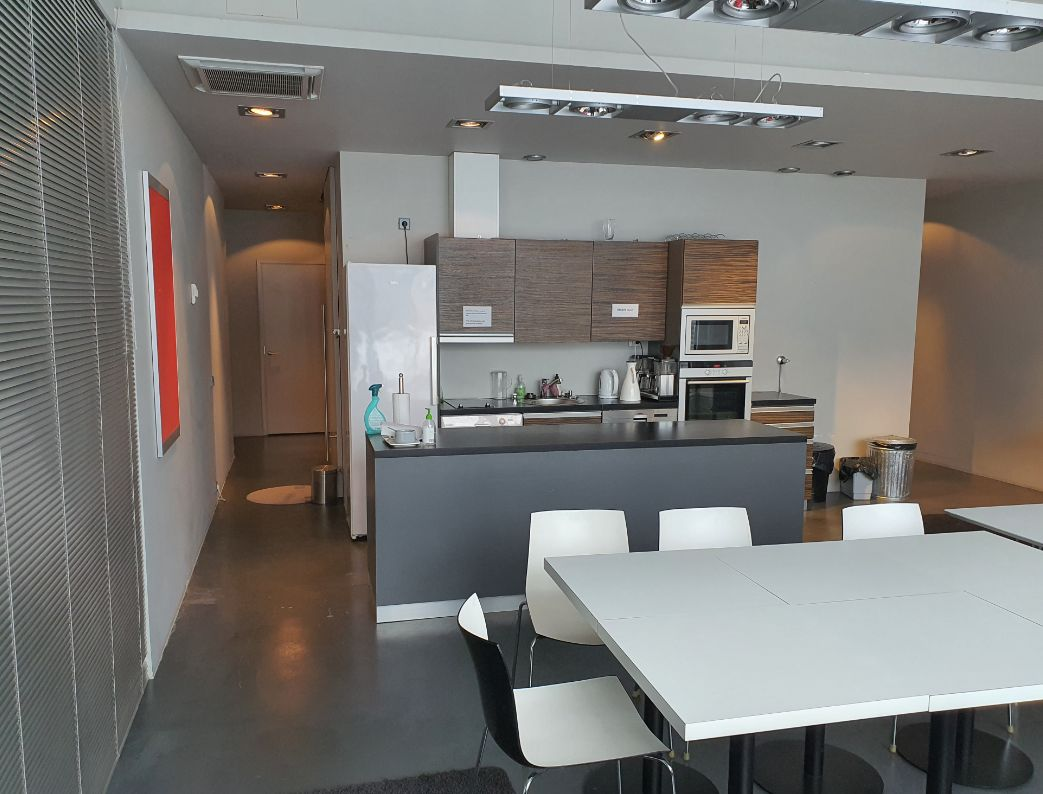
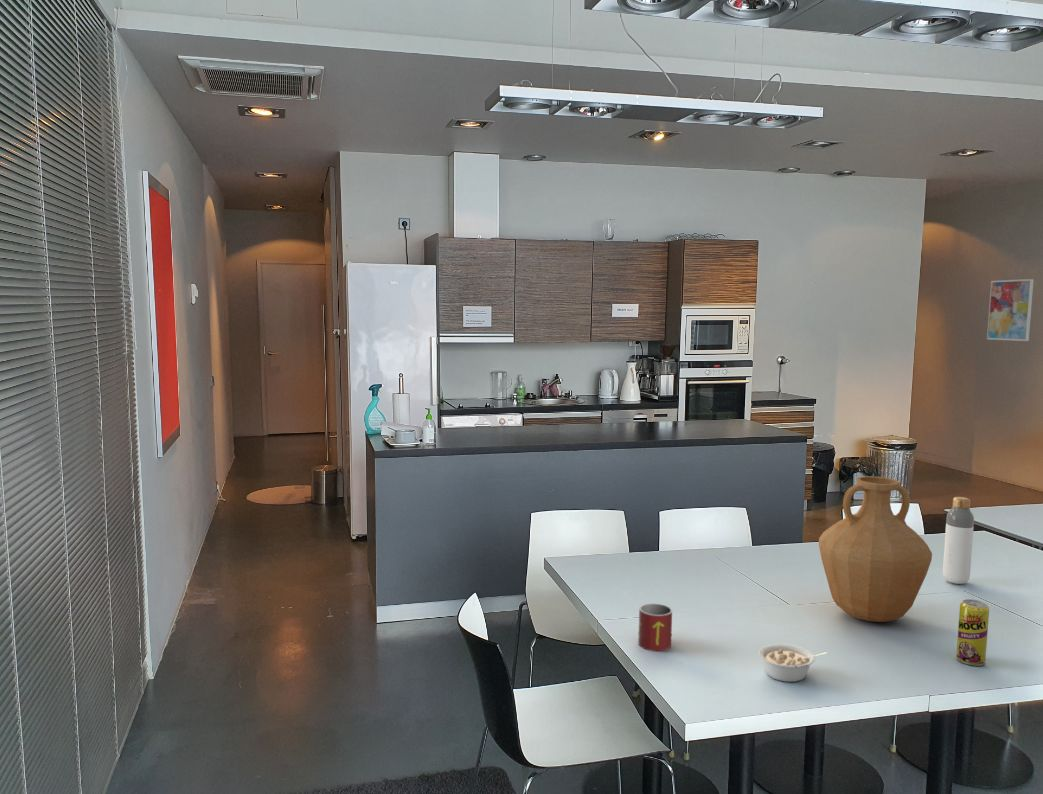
+ wall art (1009, 310)
+ mug (654, 624)
+ beverage can (972, 631)
+ vase (873, 549)
+ bottle (958, 540)
+ legume (788, 662)
